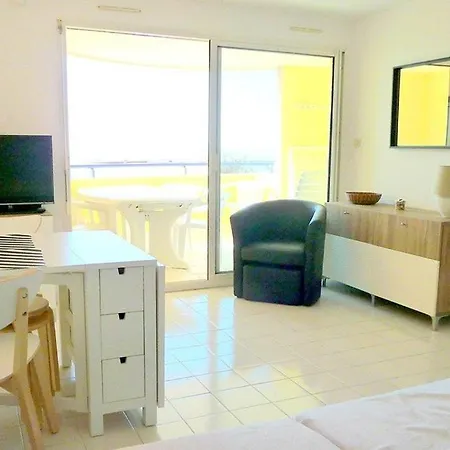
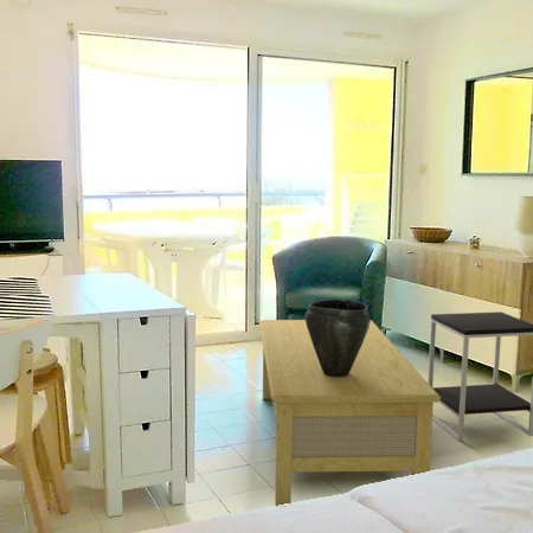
+ side table (481, 385)
+ vase (336, 338)
+ coffee table (330, 396)
